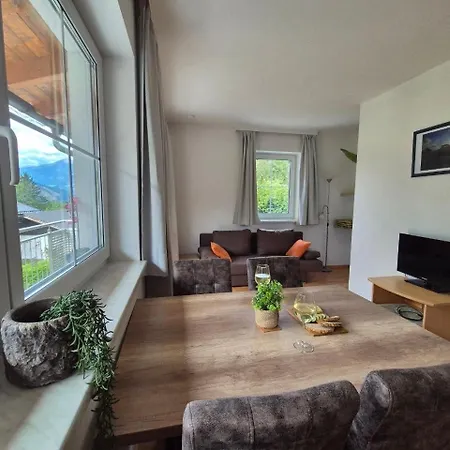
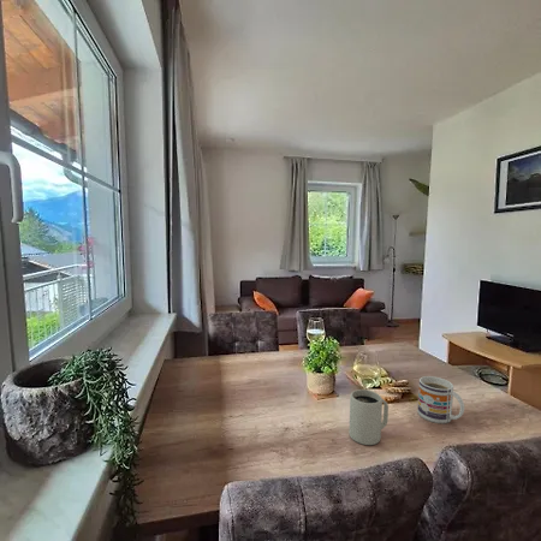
+ mug (369, 415)
+ mug (438, 400)
